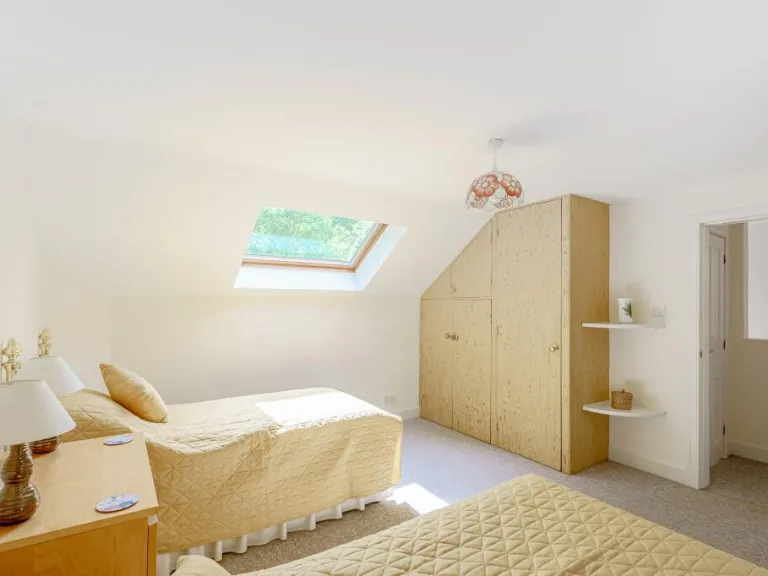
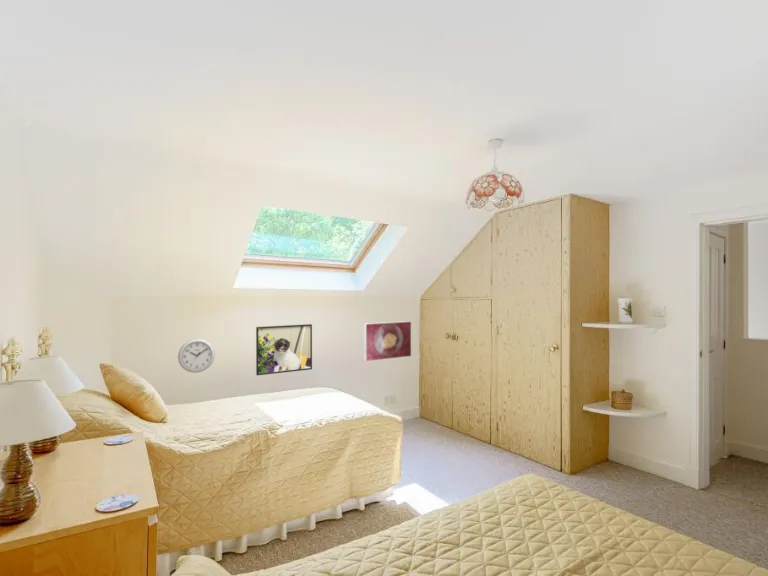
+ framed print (388, 340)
+ wall clock (196, 355)
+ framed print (285, 348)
